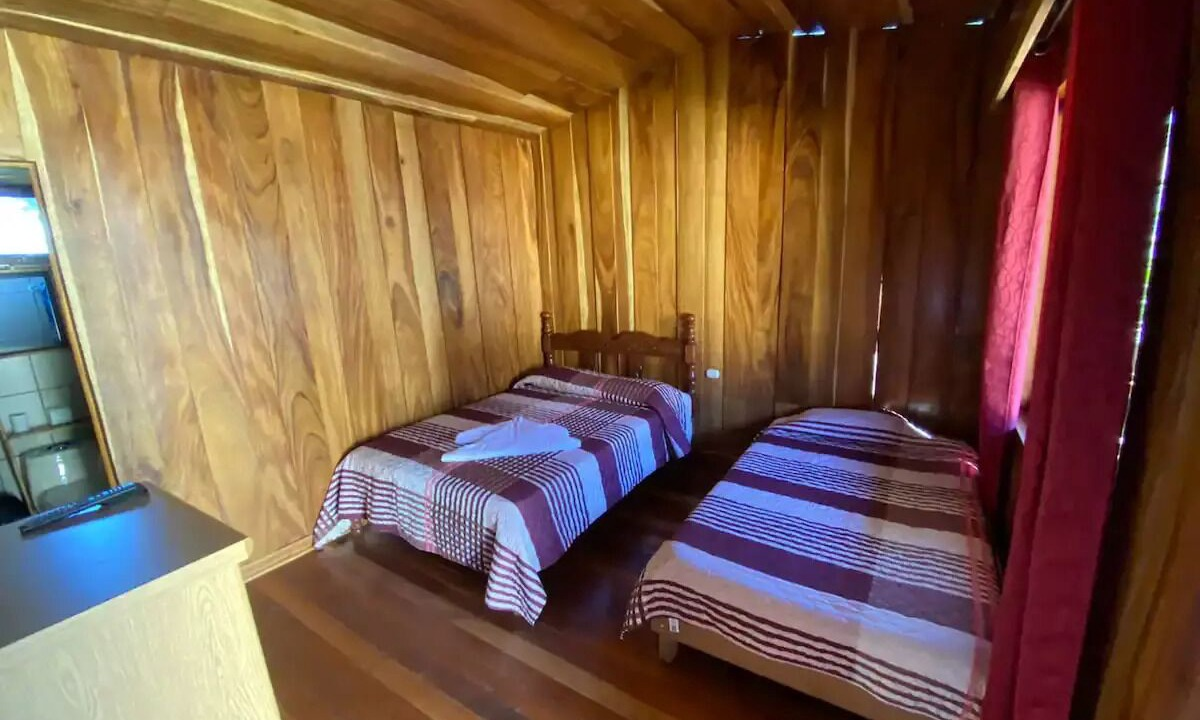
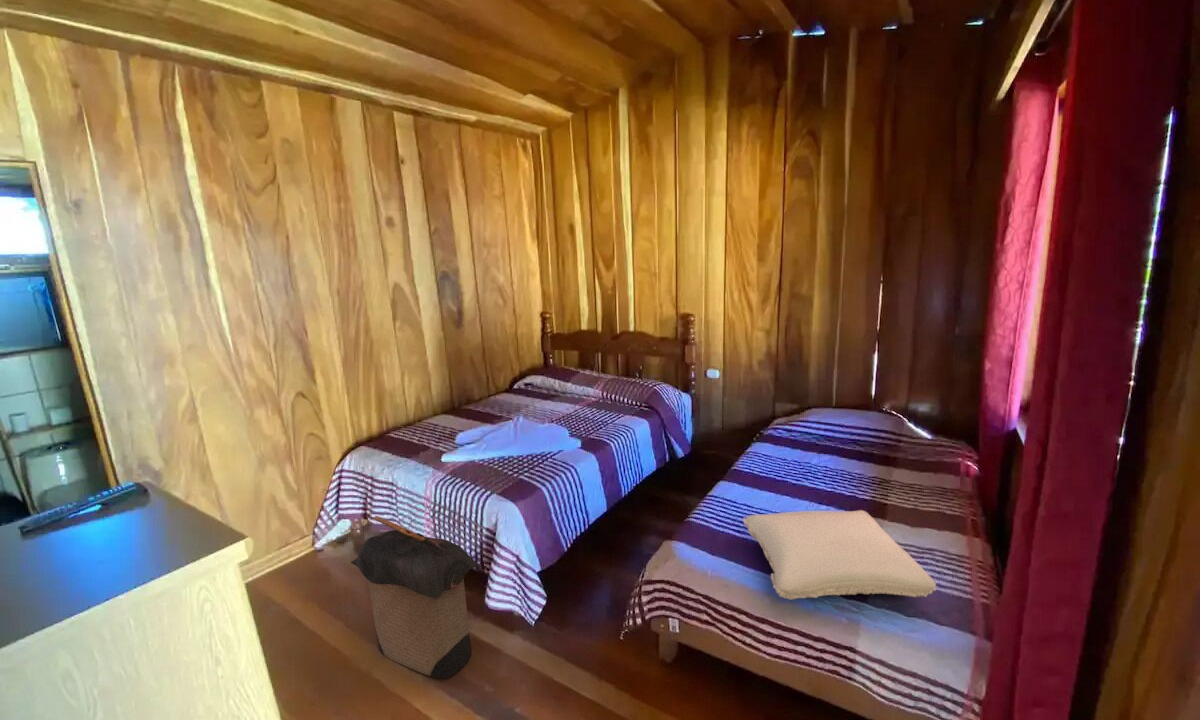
+ pillow (827, 551)
+ laundry hamper (419, 583)
